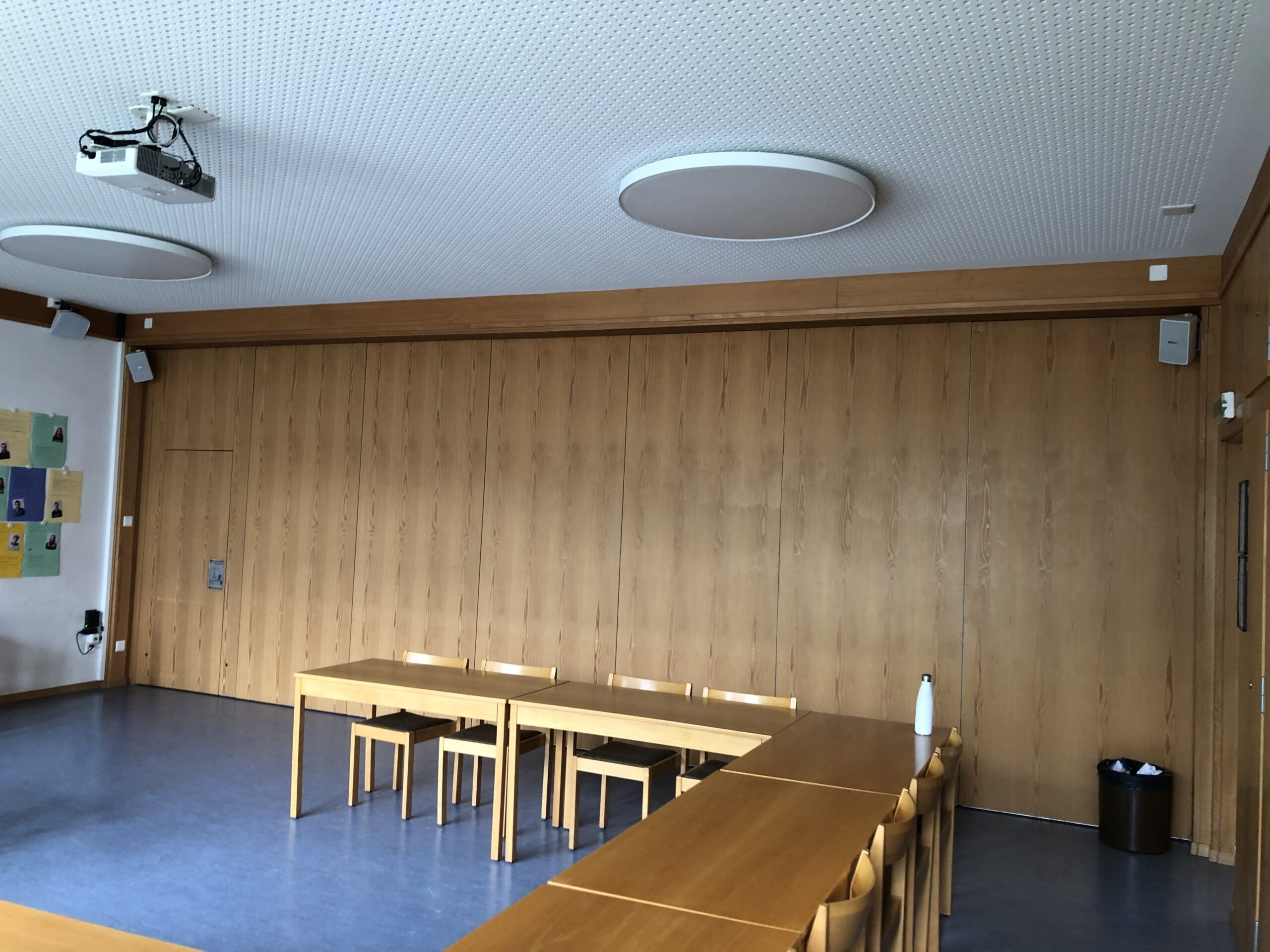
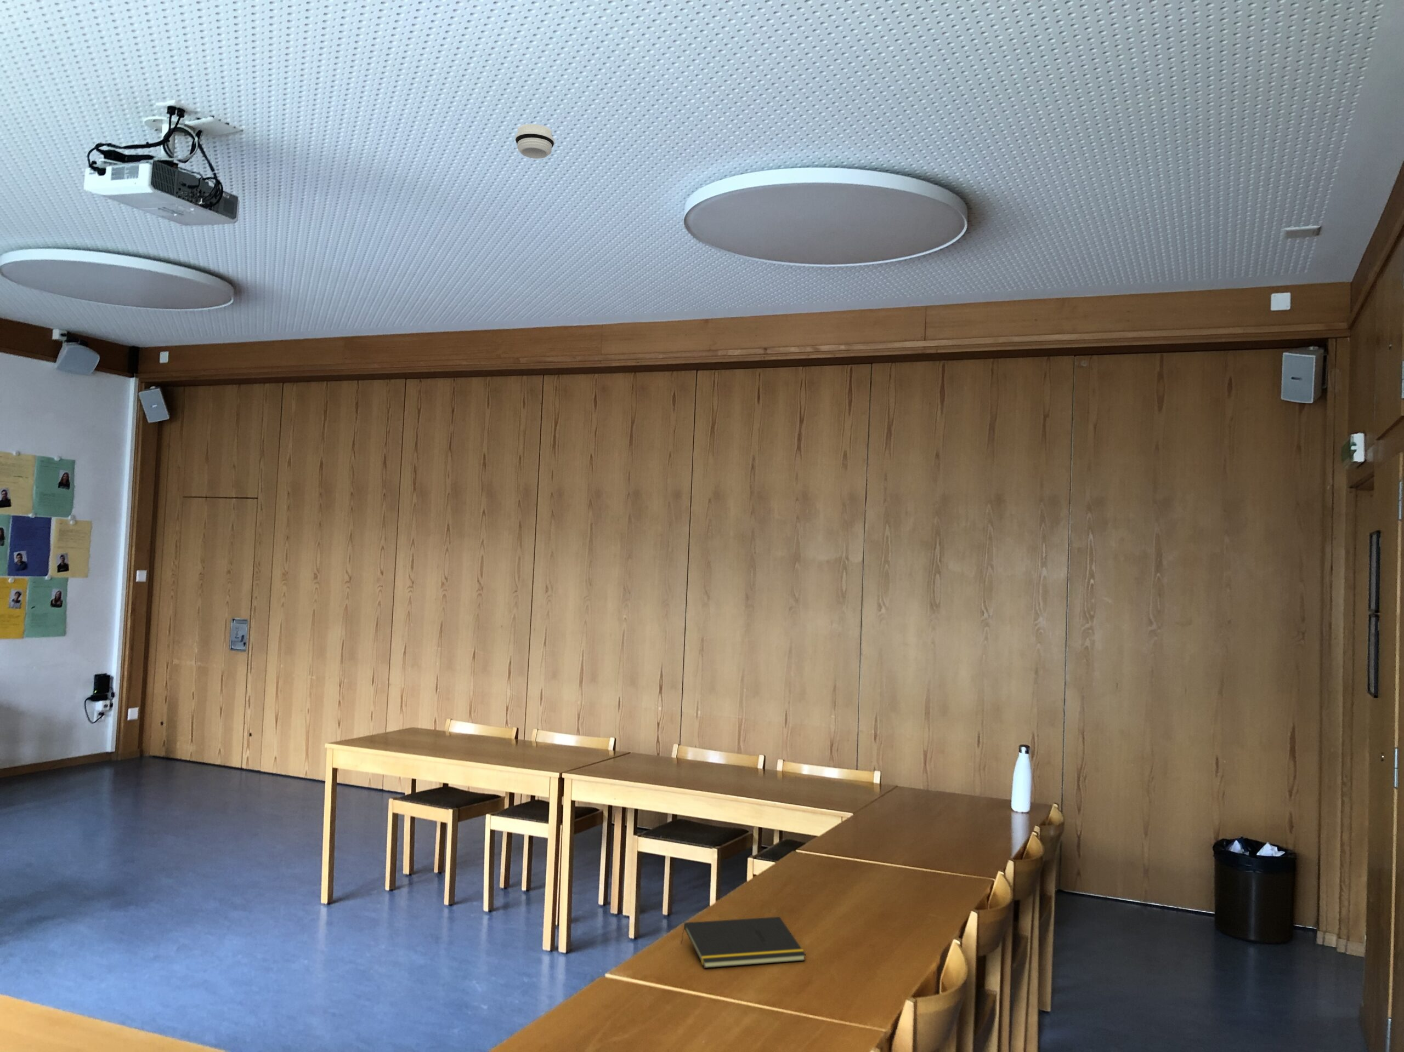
+ notepad (744, 940)
+ smoke detector (535, 141)
